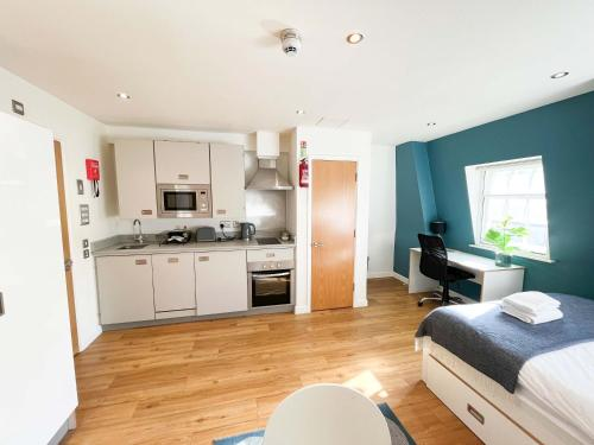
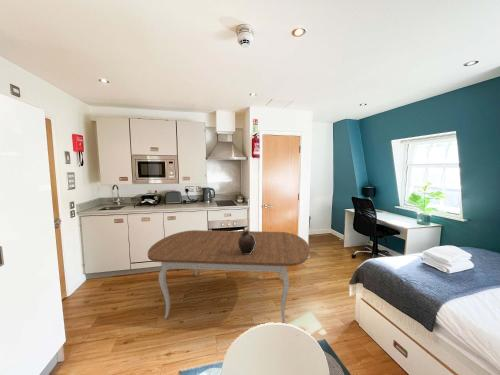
+ ceramic jug (246, 240)
+ dining table (231, 269)
